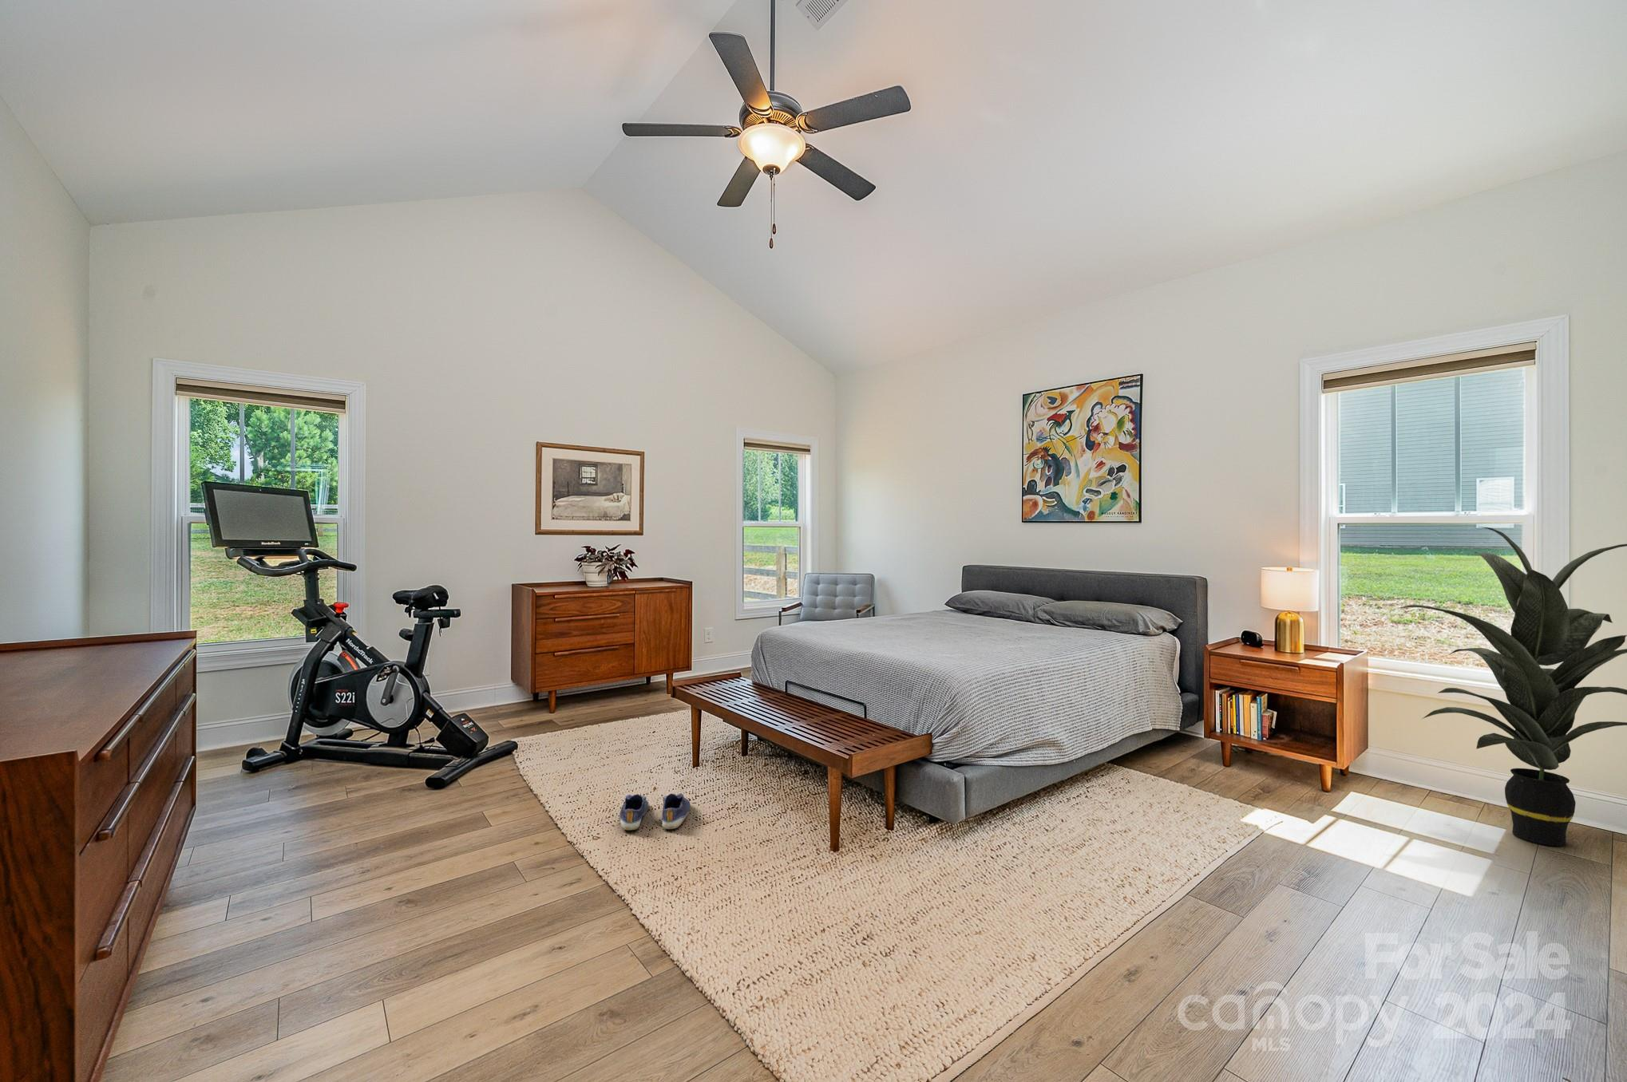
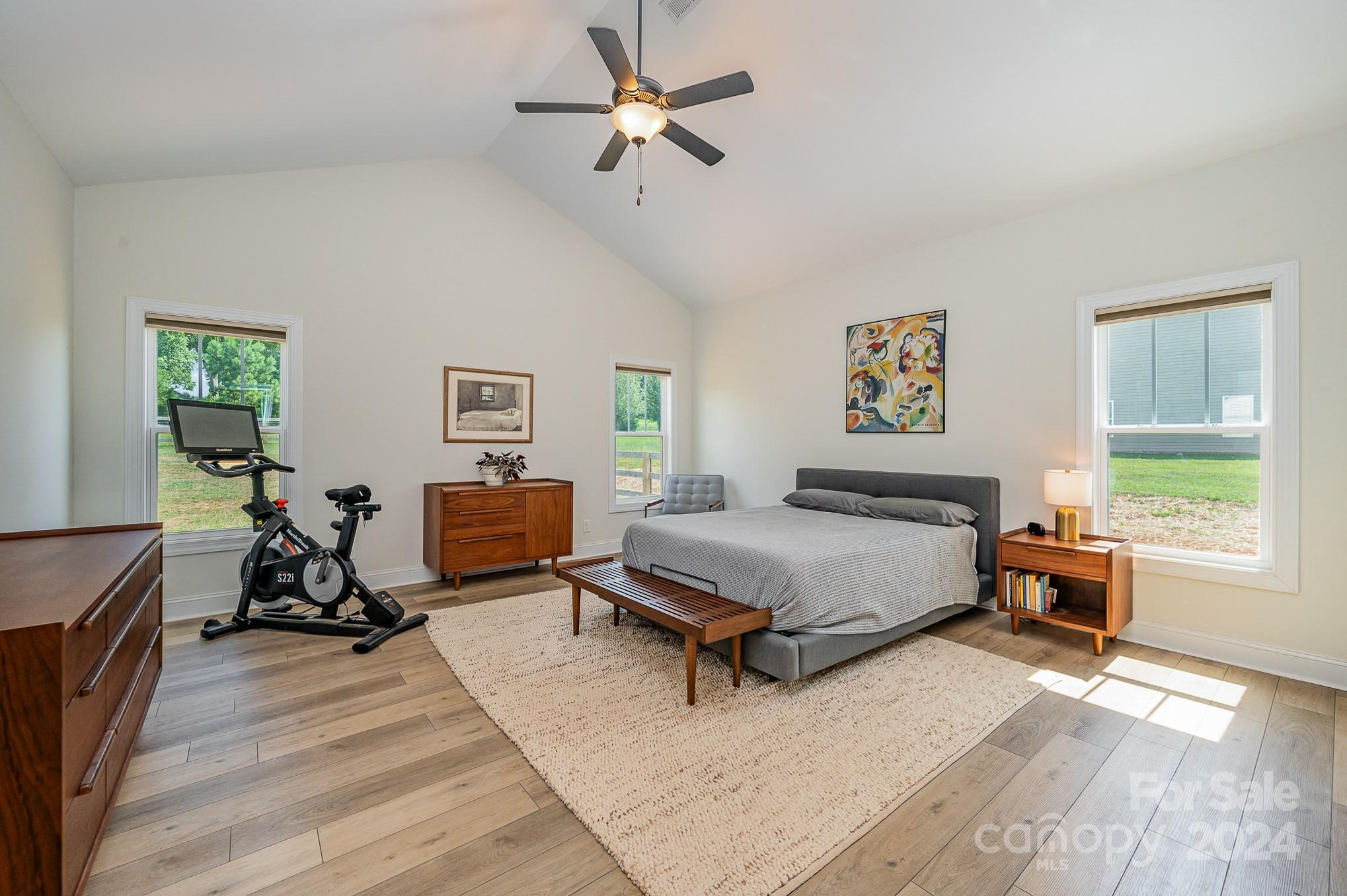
- indoor plant (1526, 679)
- shoe (649, 804)
